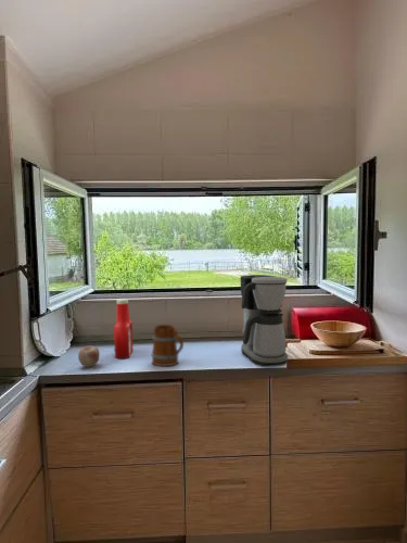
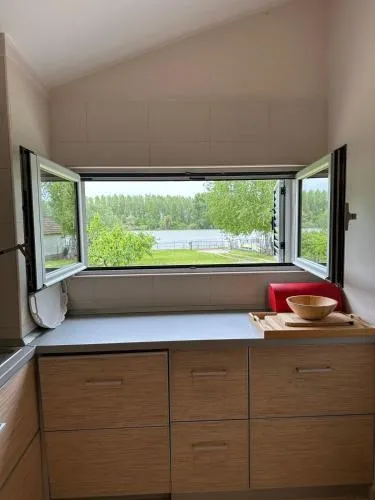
- coffee maker (258, 316)
- soap bottle (123, 326)
- mug (168, 344)
- apple (89, 356)
